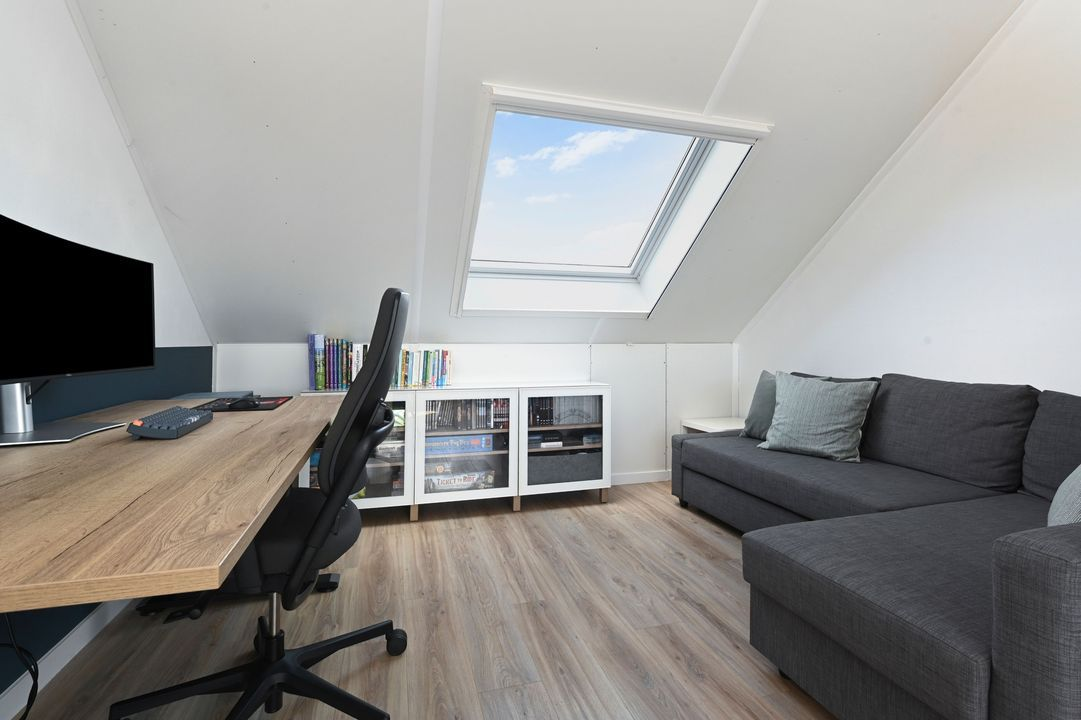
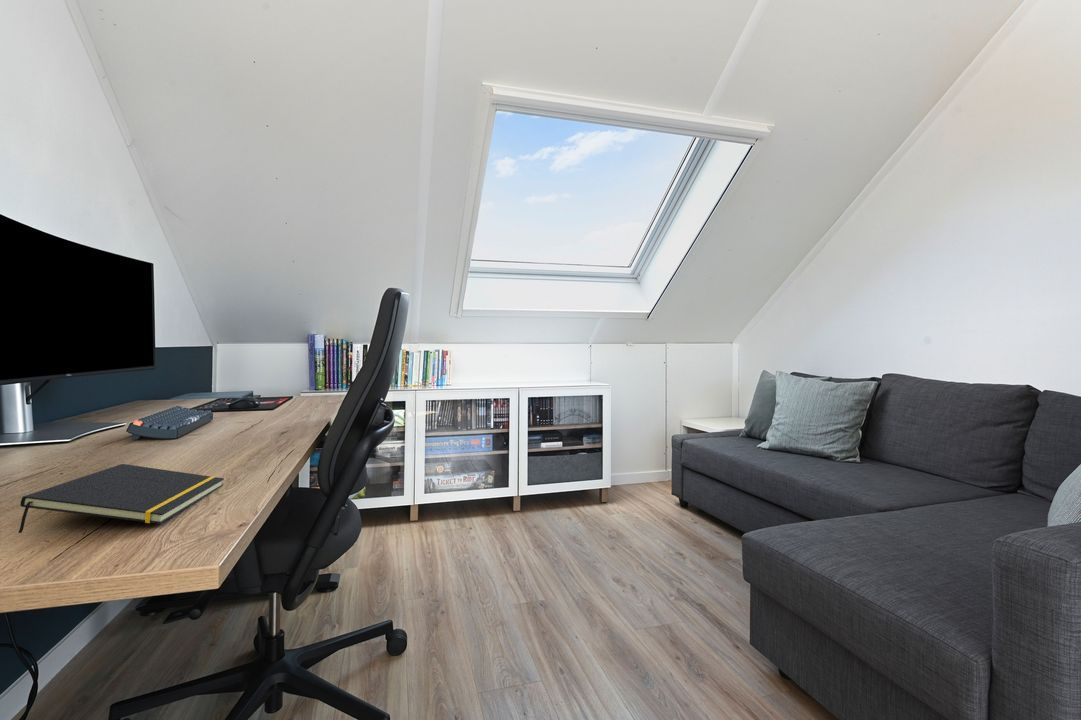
+ notepad (138, 490)
